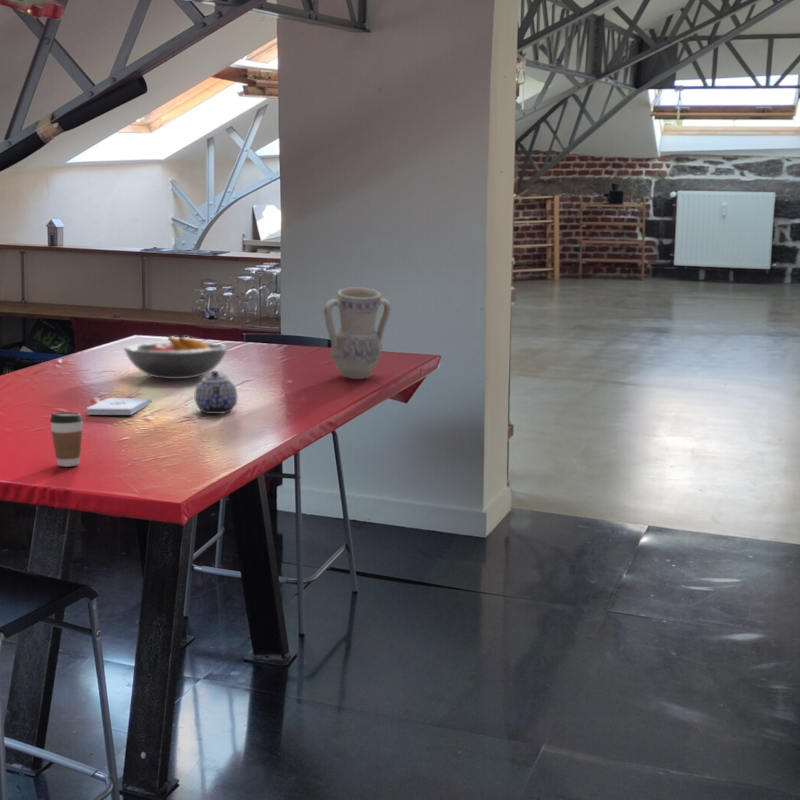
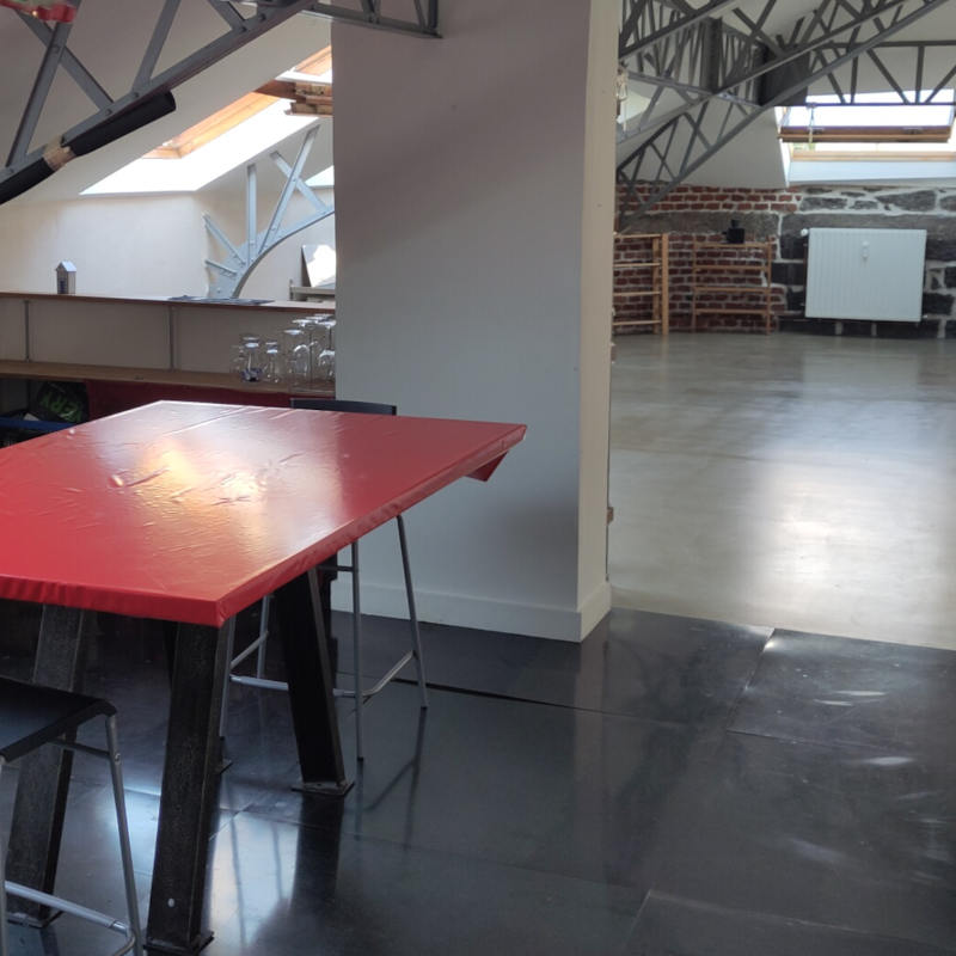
- notepad (119, 406)
- coffee cup (67, 439)
- fruit bowl (176, 357)
- teapot (215, 391)
- vase (356, 333)
